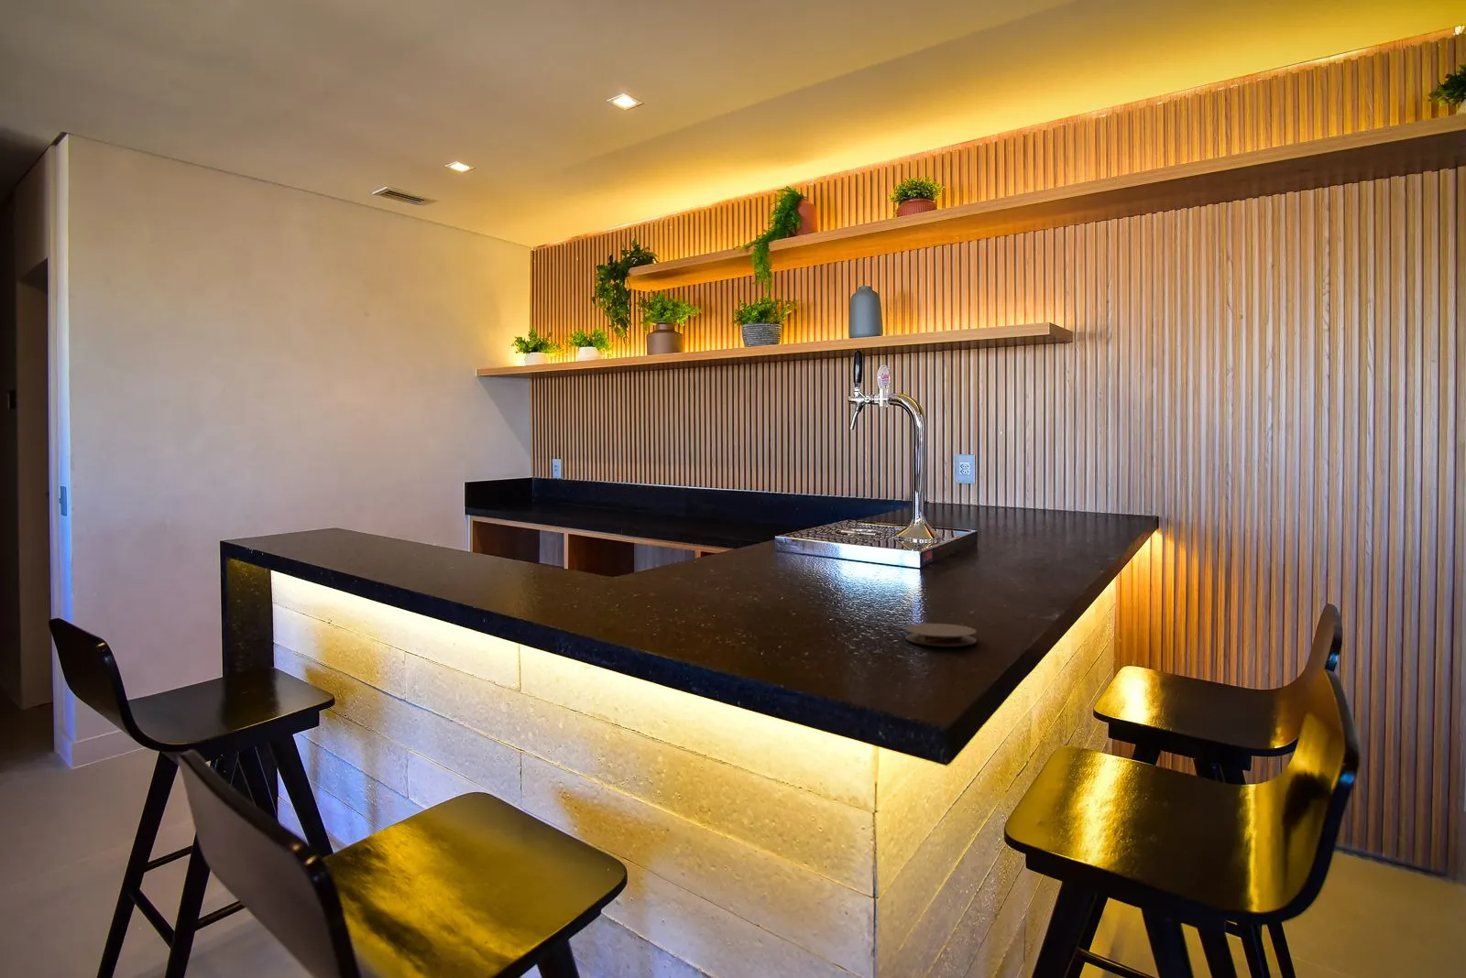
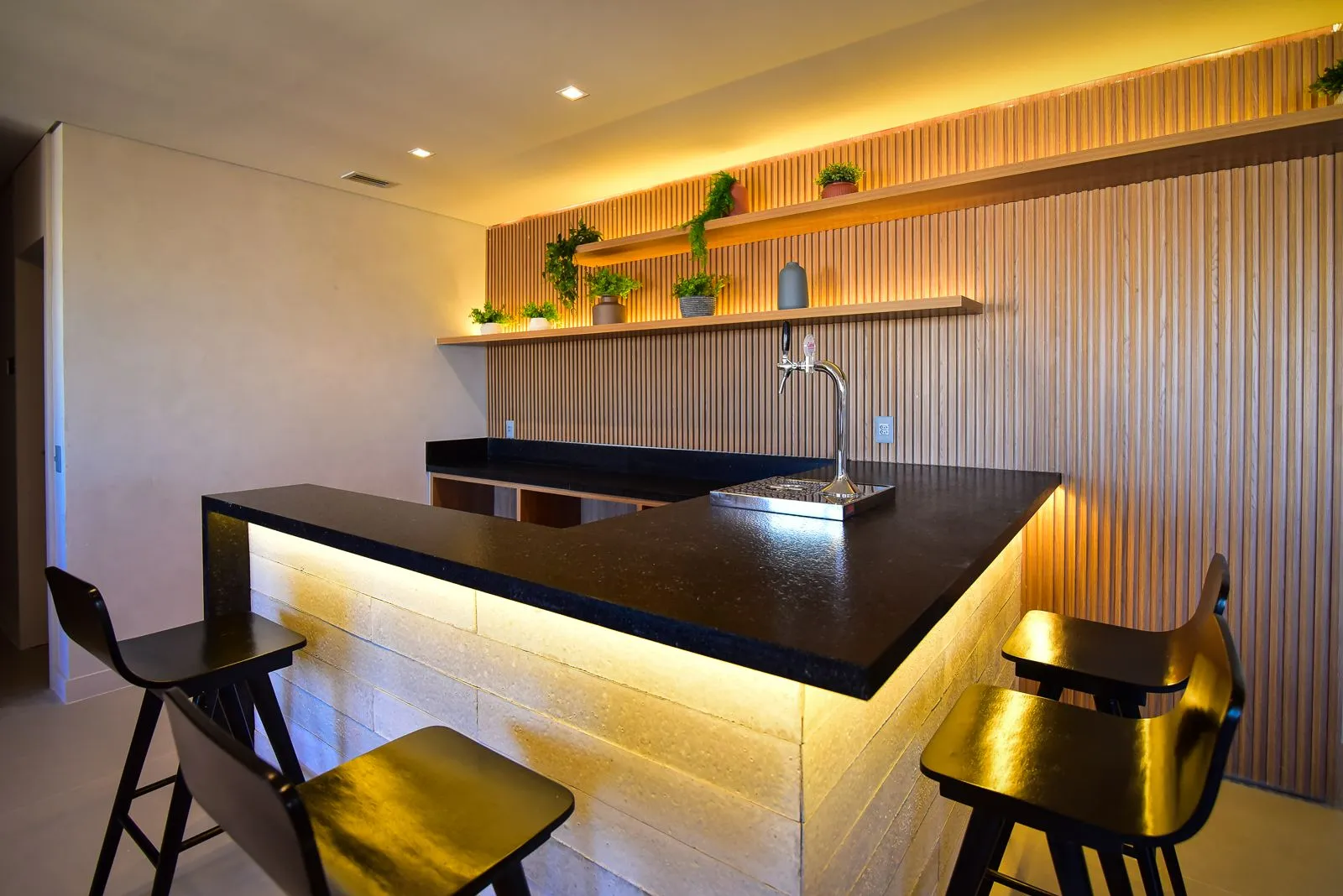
- coaster (940, 634)
